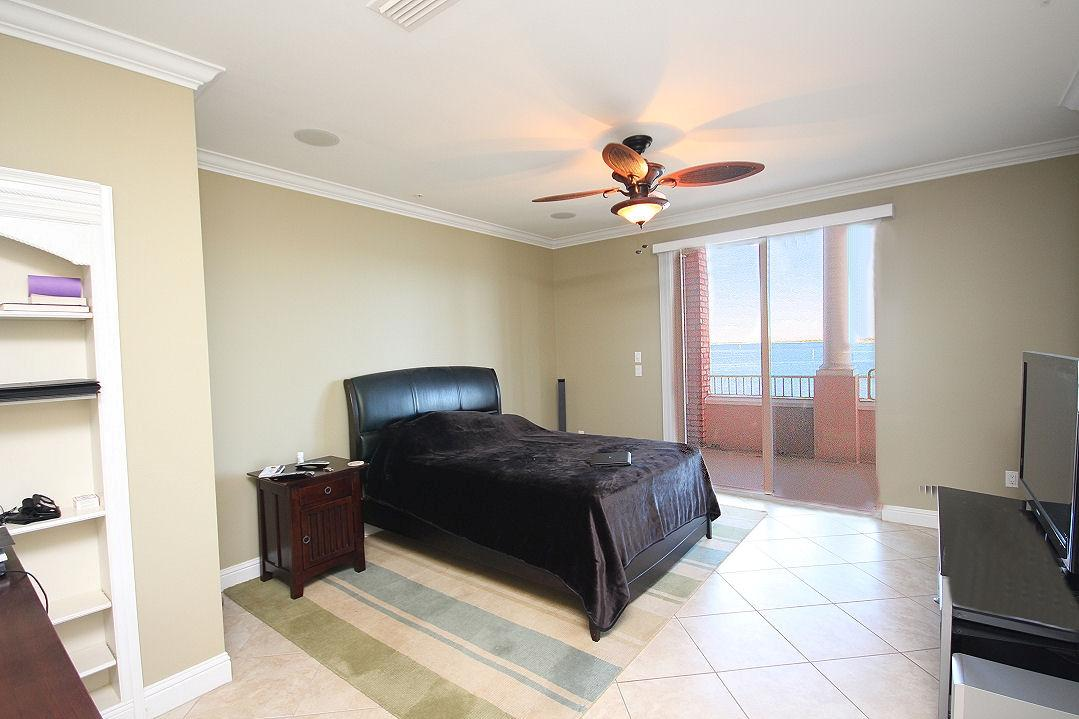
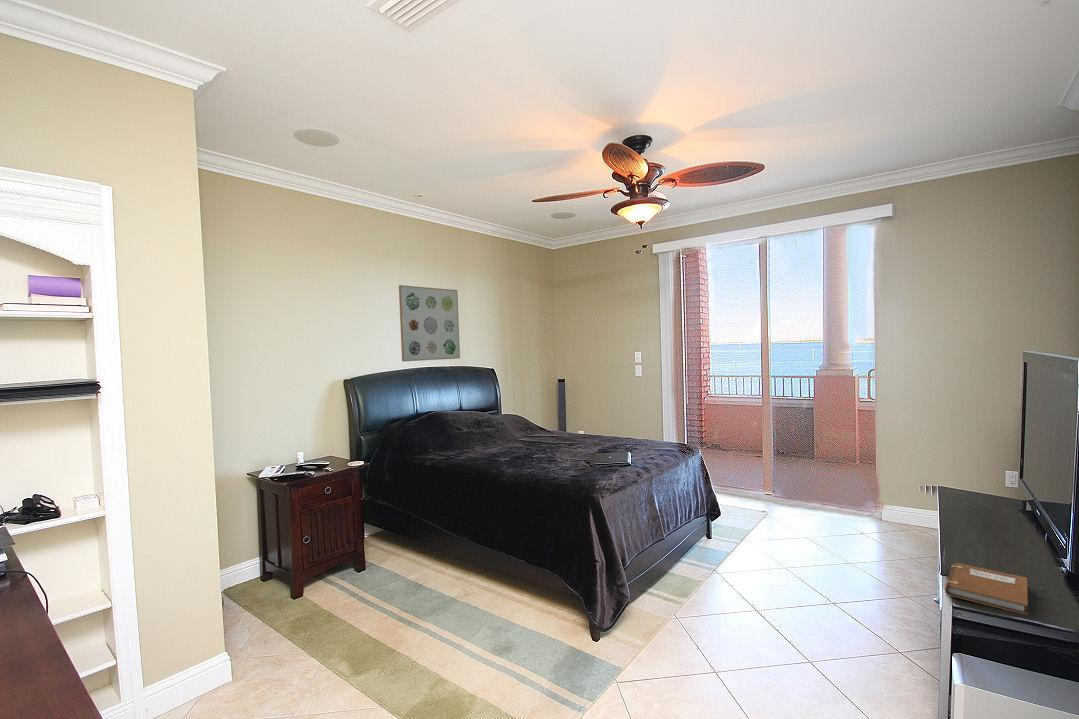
+ wall art (431, 323)
+ notebook (986, 585)
